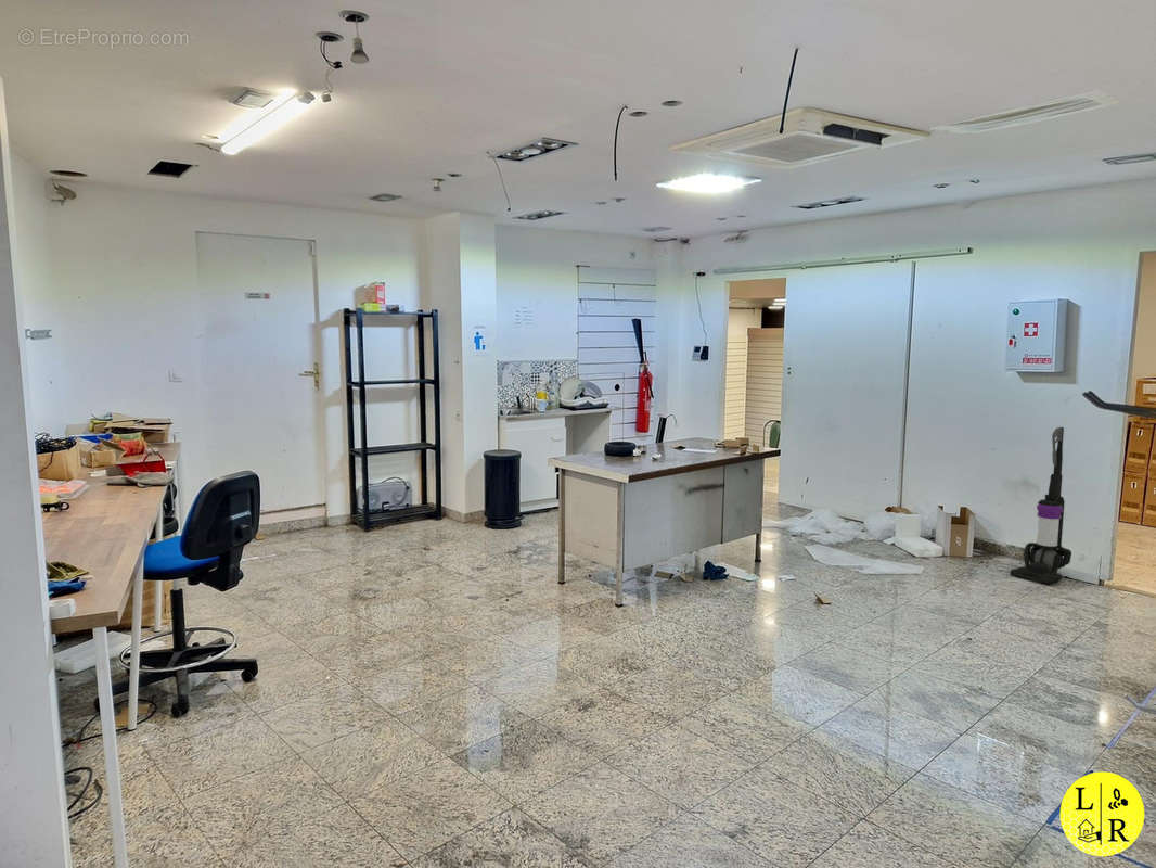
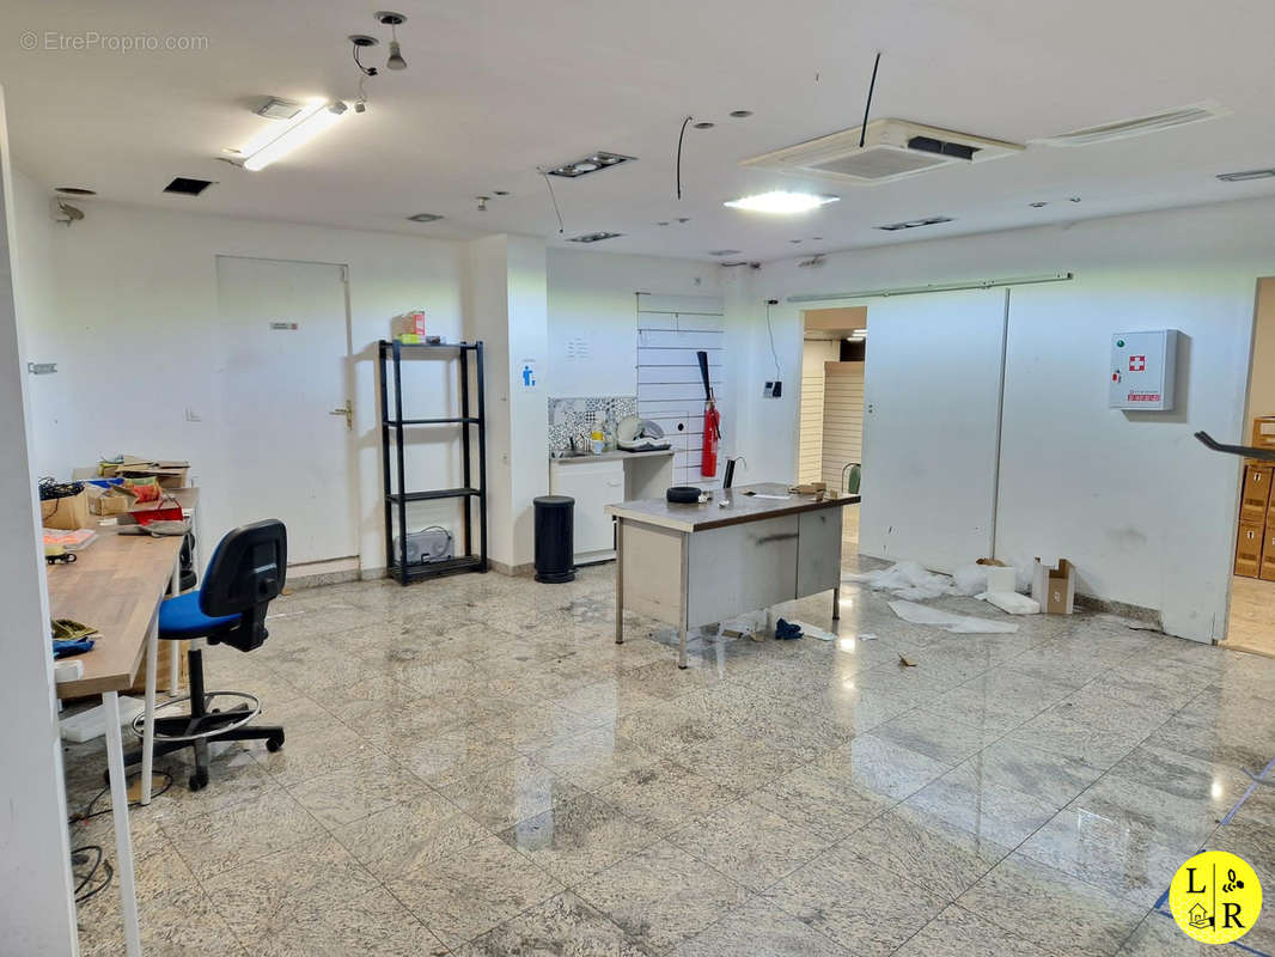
- vacuum cleaner (1048, 502)
